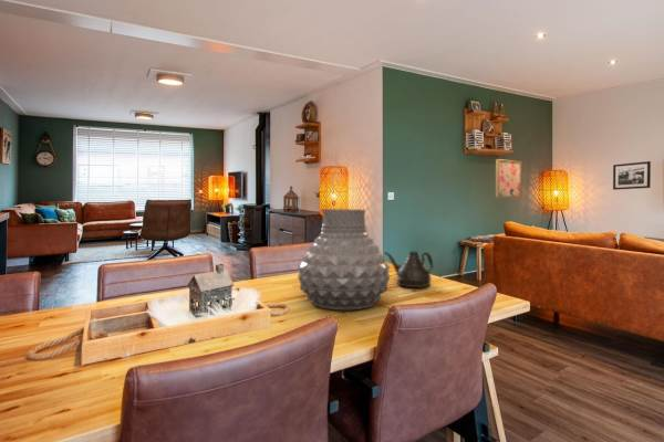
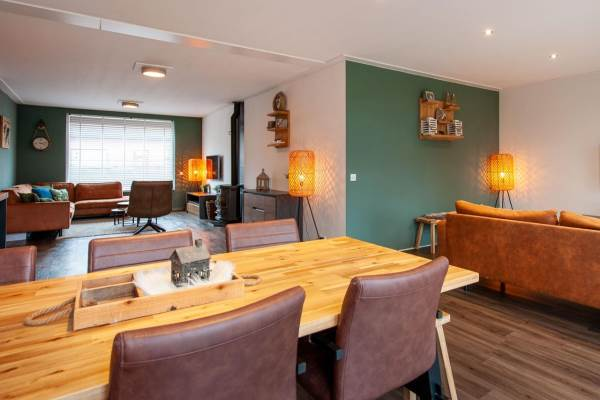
- teapot (407, 267)
- wall art (508, 179)
- vase (343, 255)
- picture frame (631, 176)
